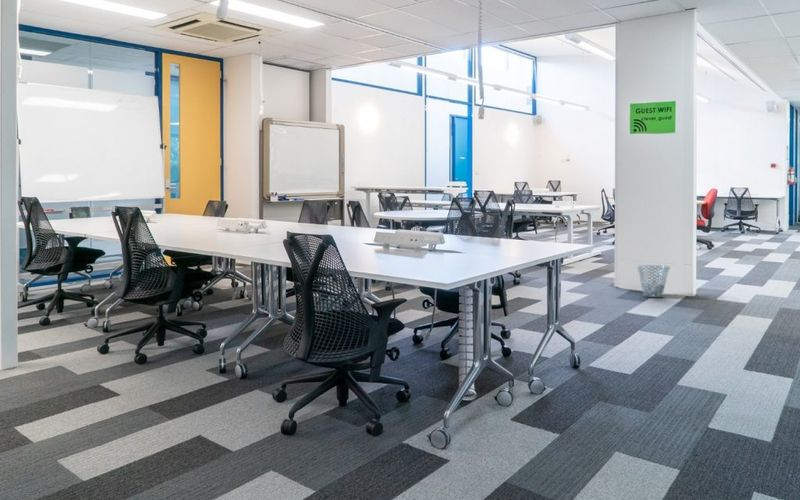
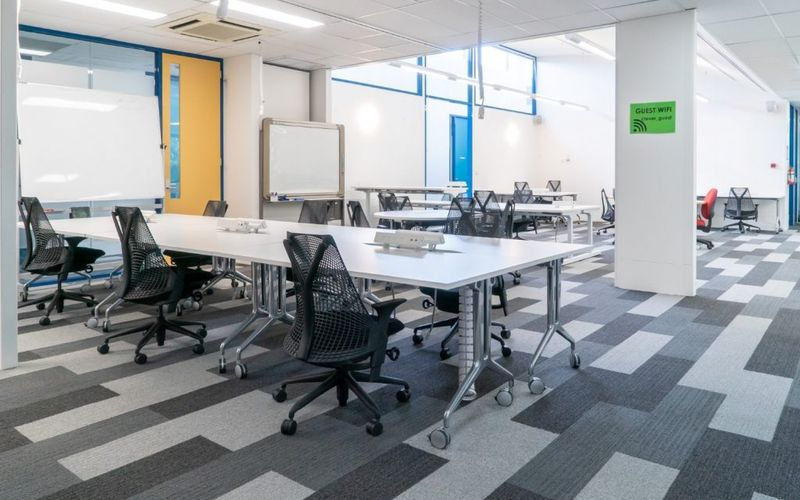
- waste basket (653, 281)
